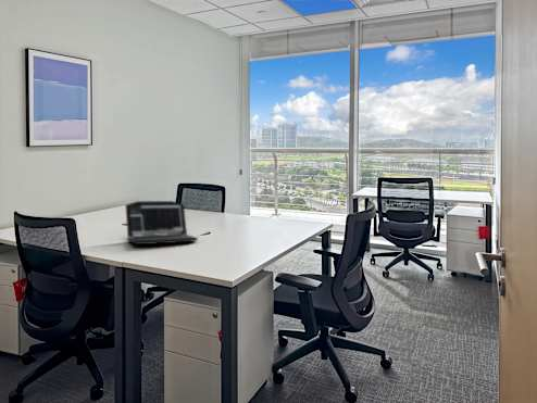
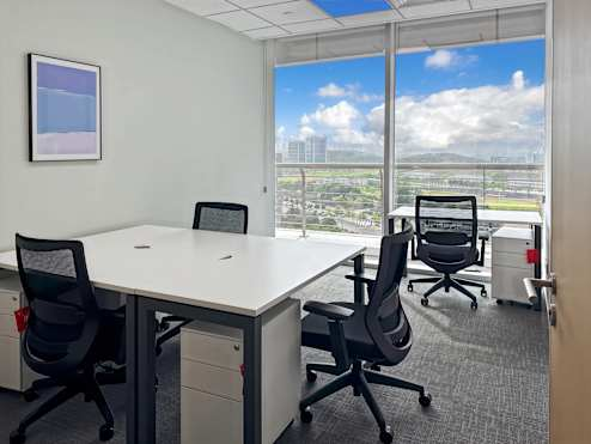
- laptop (161, 221)
